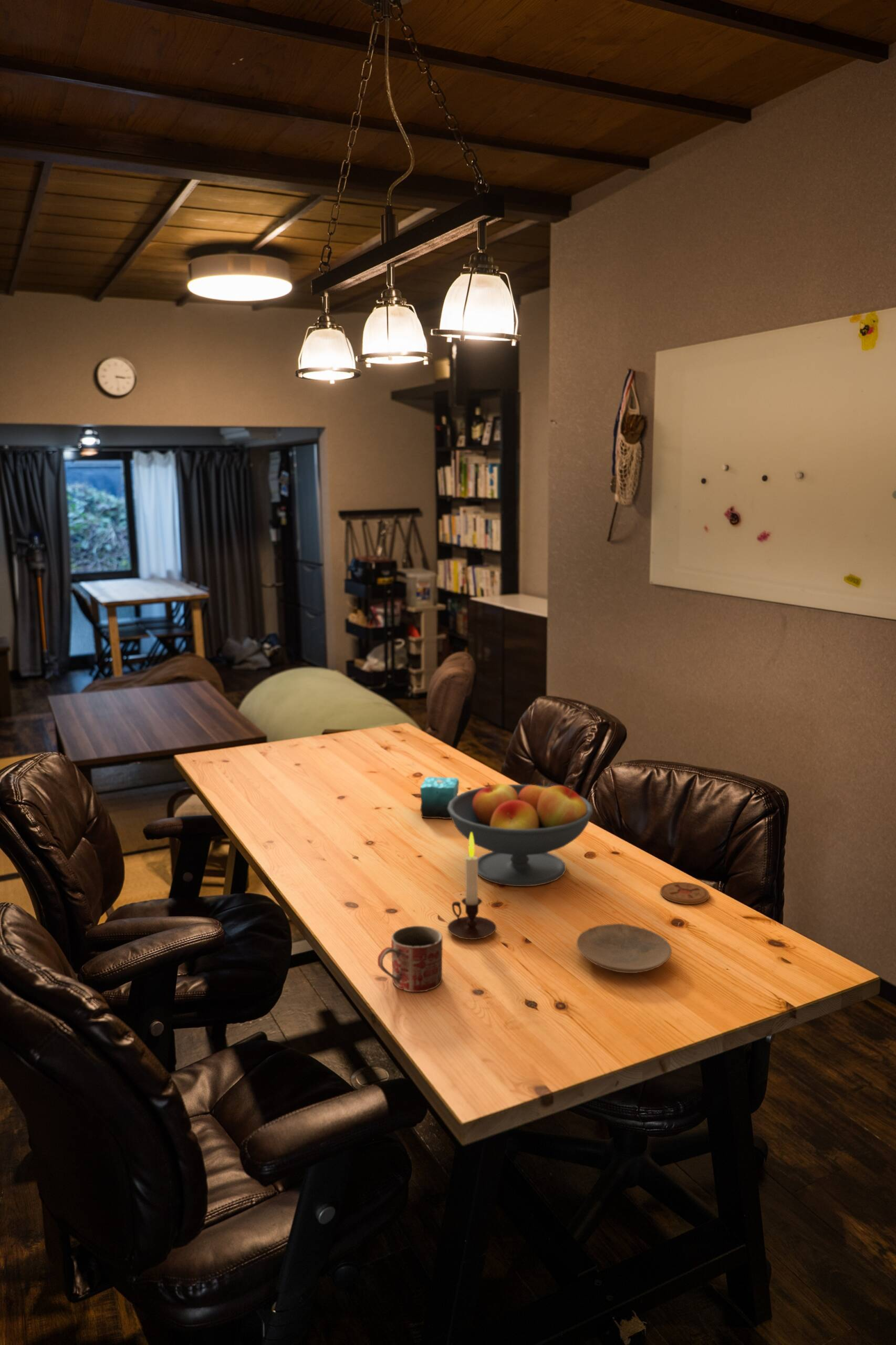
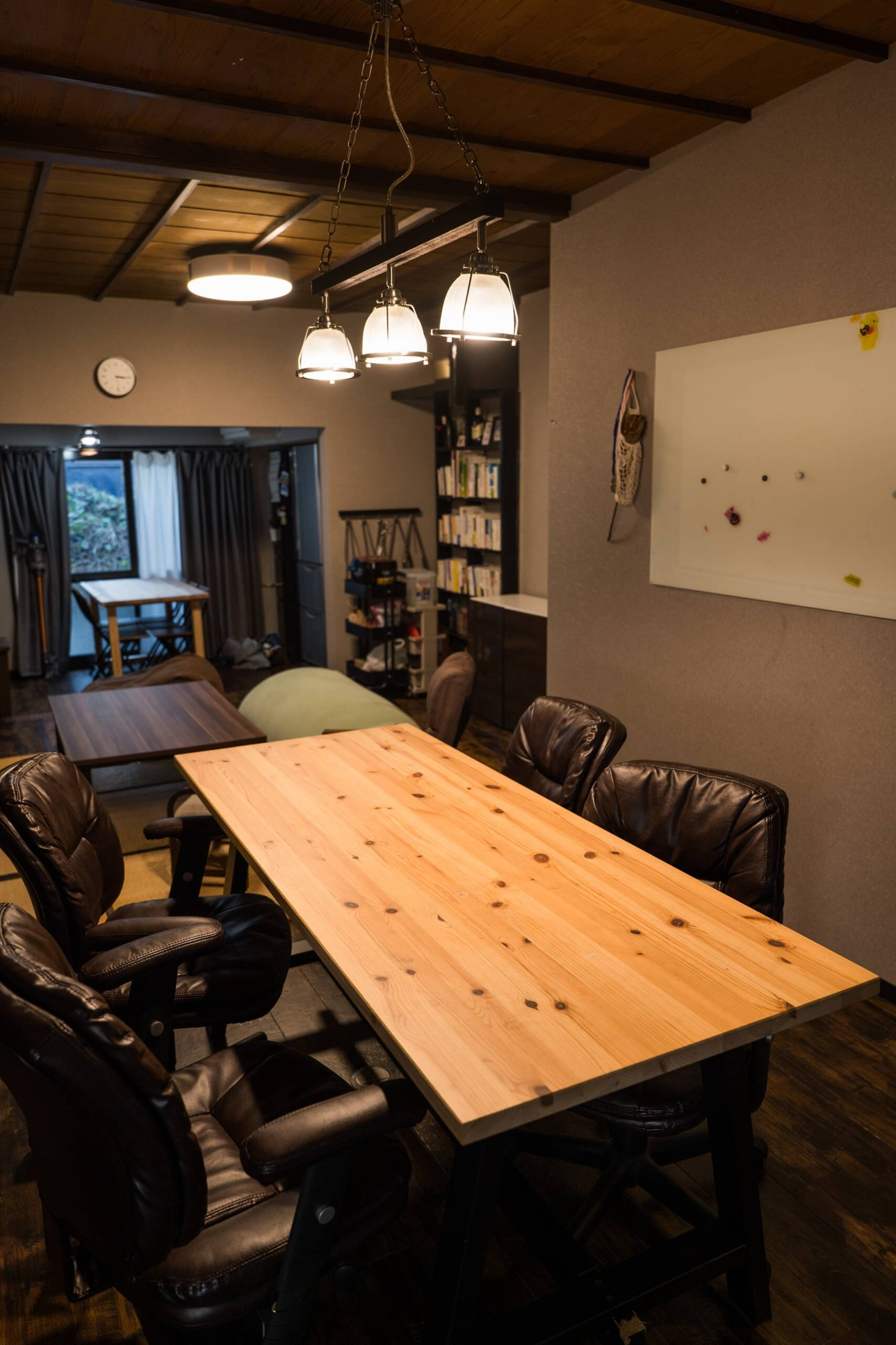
- coaster (684, 893)
- fruit bowl (519, 826)
- mug (408, 959)
- candle (440, 791)
- candle (468, 880)
- plate (623, 952)
